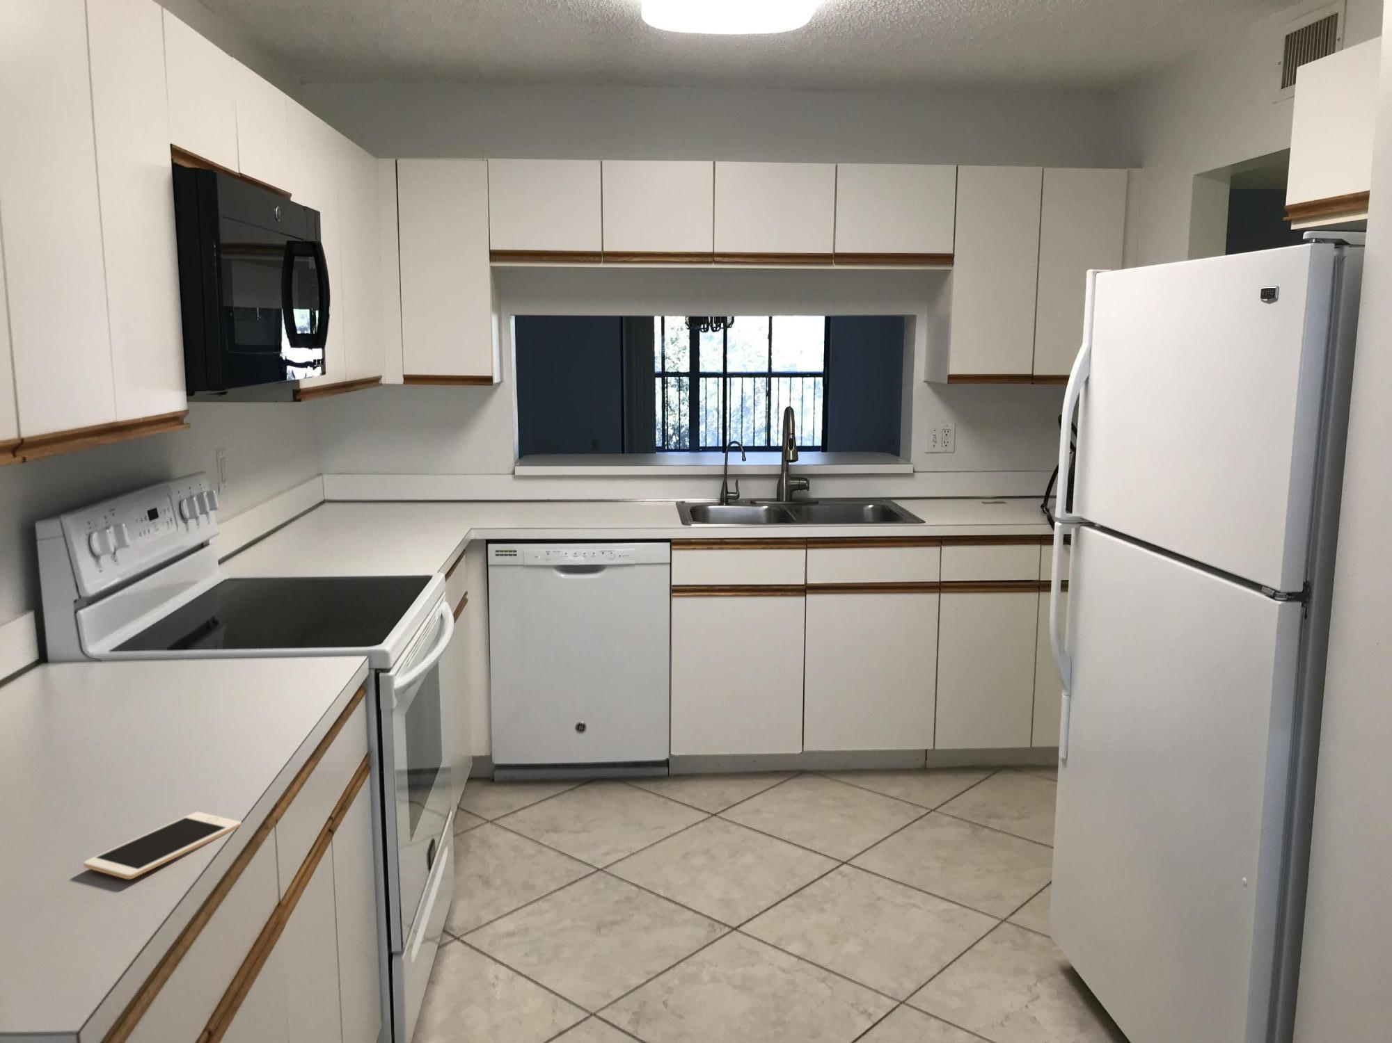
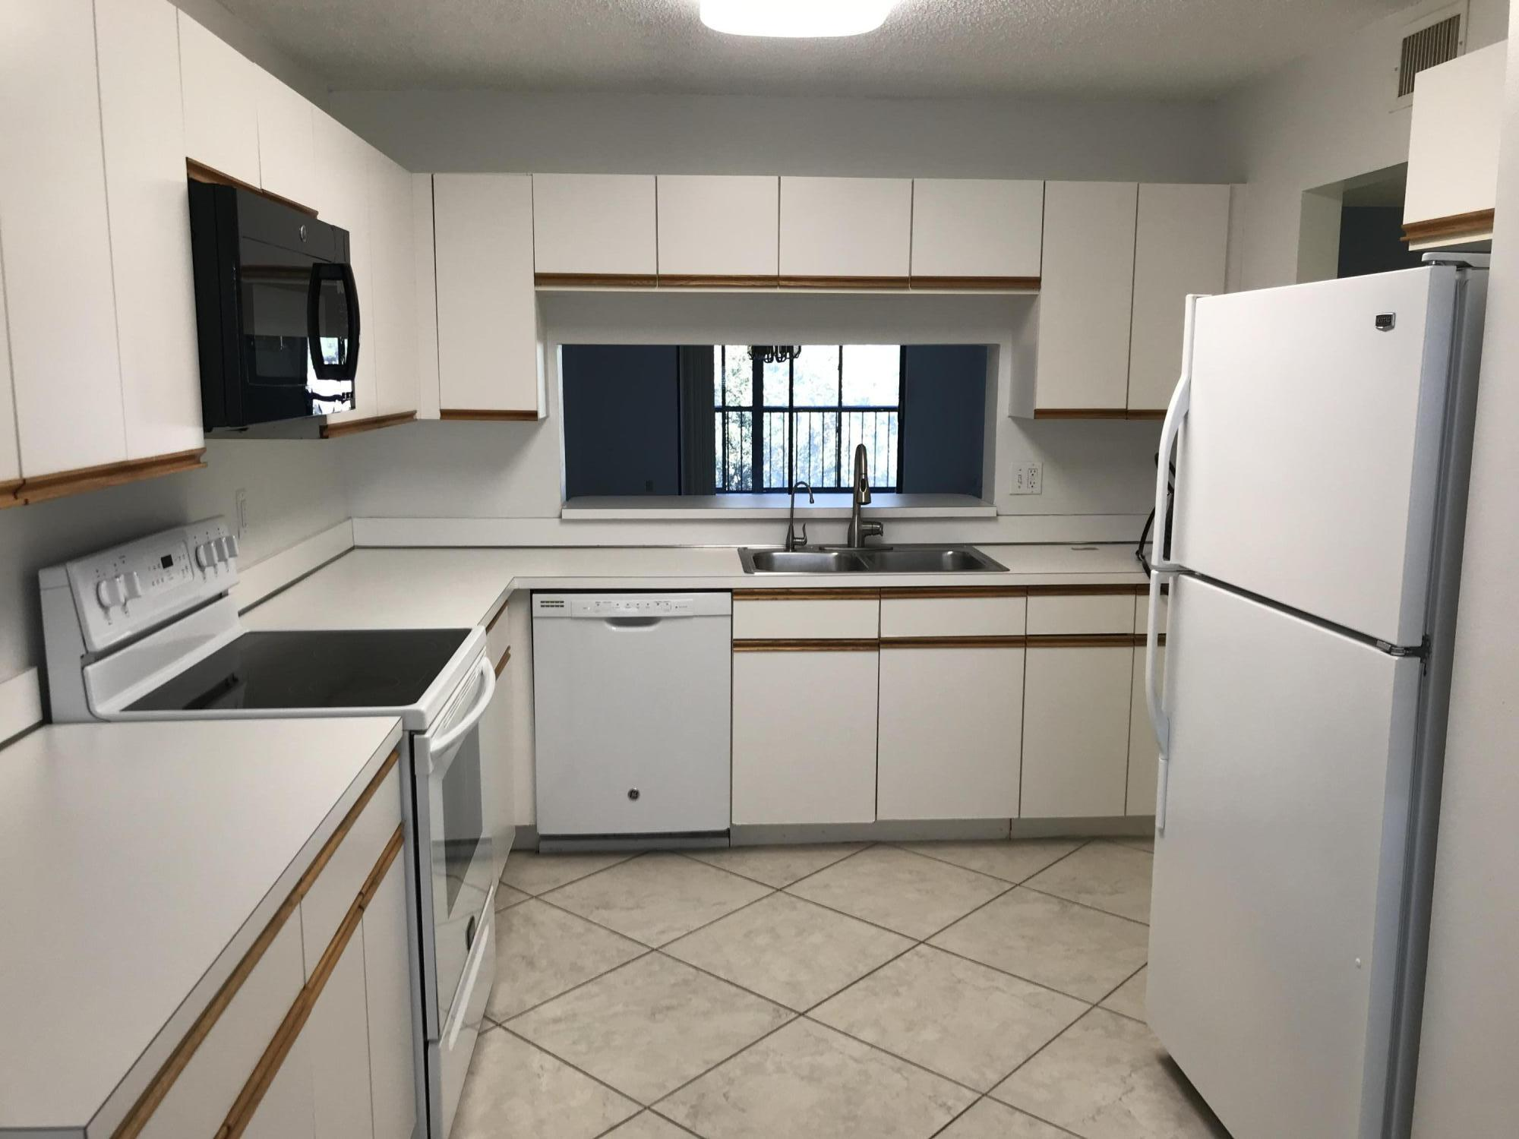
- cell phone (166, 844)
